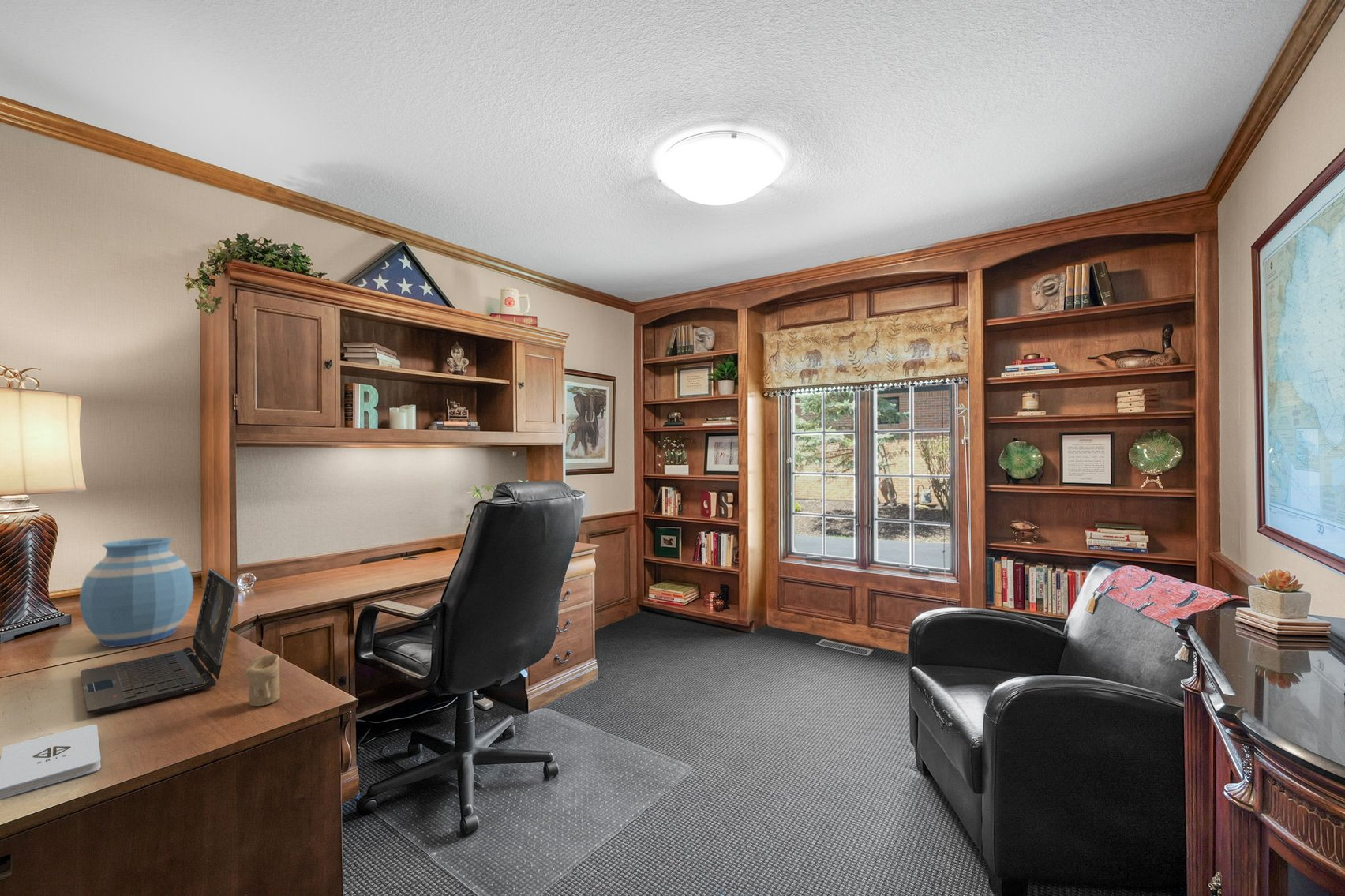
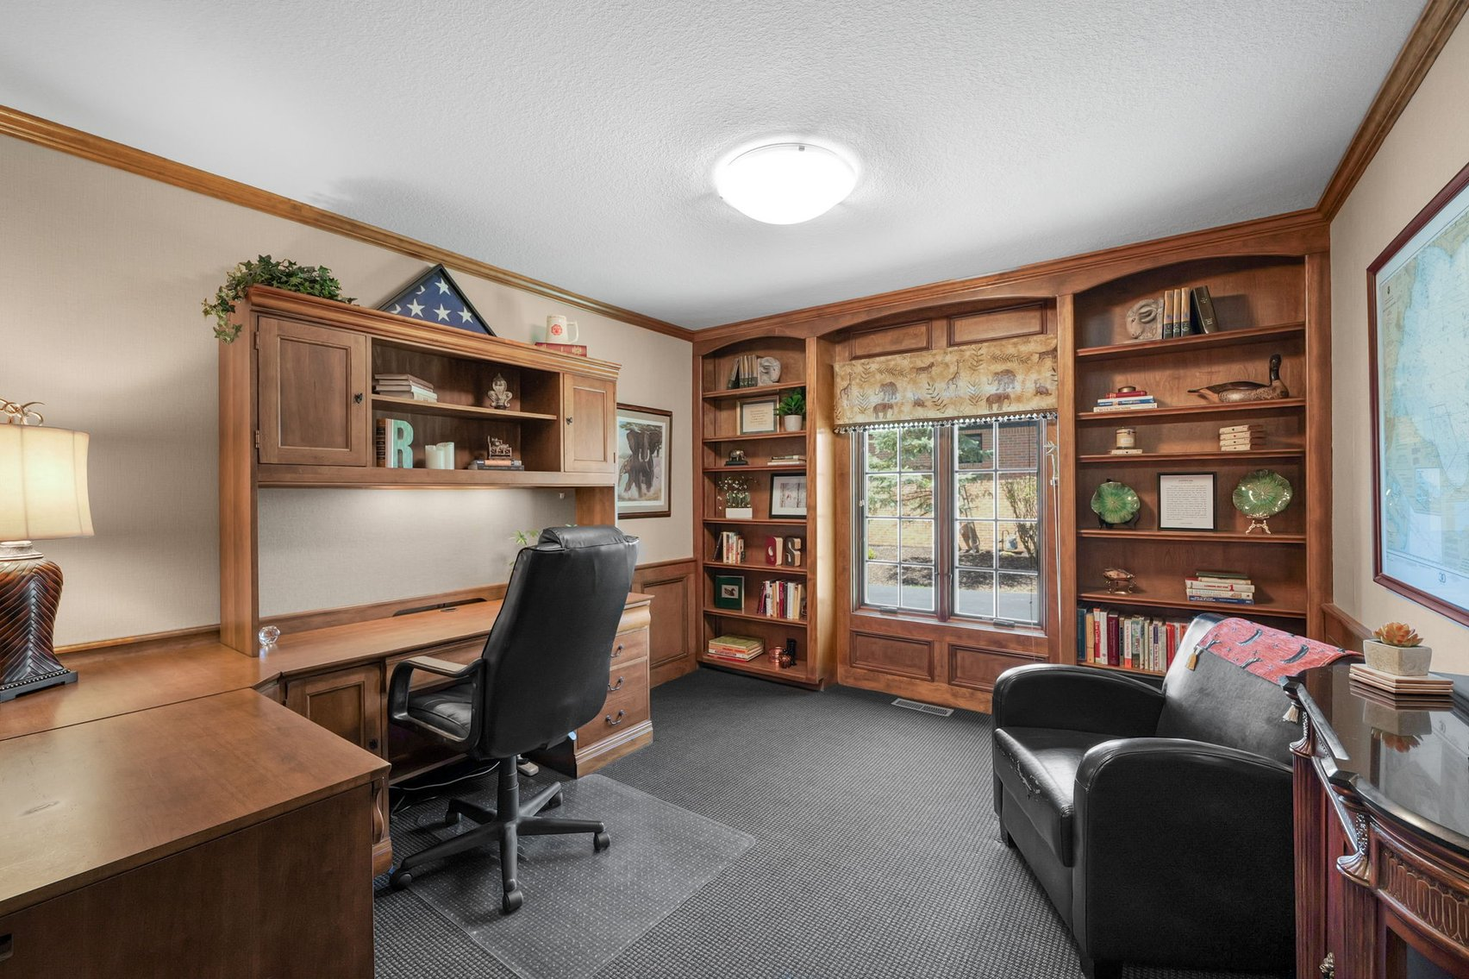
- notepad (51, 758)
- laptop computer (163, 654)
- candle (264, 680)
- vase (138, 589)
